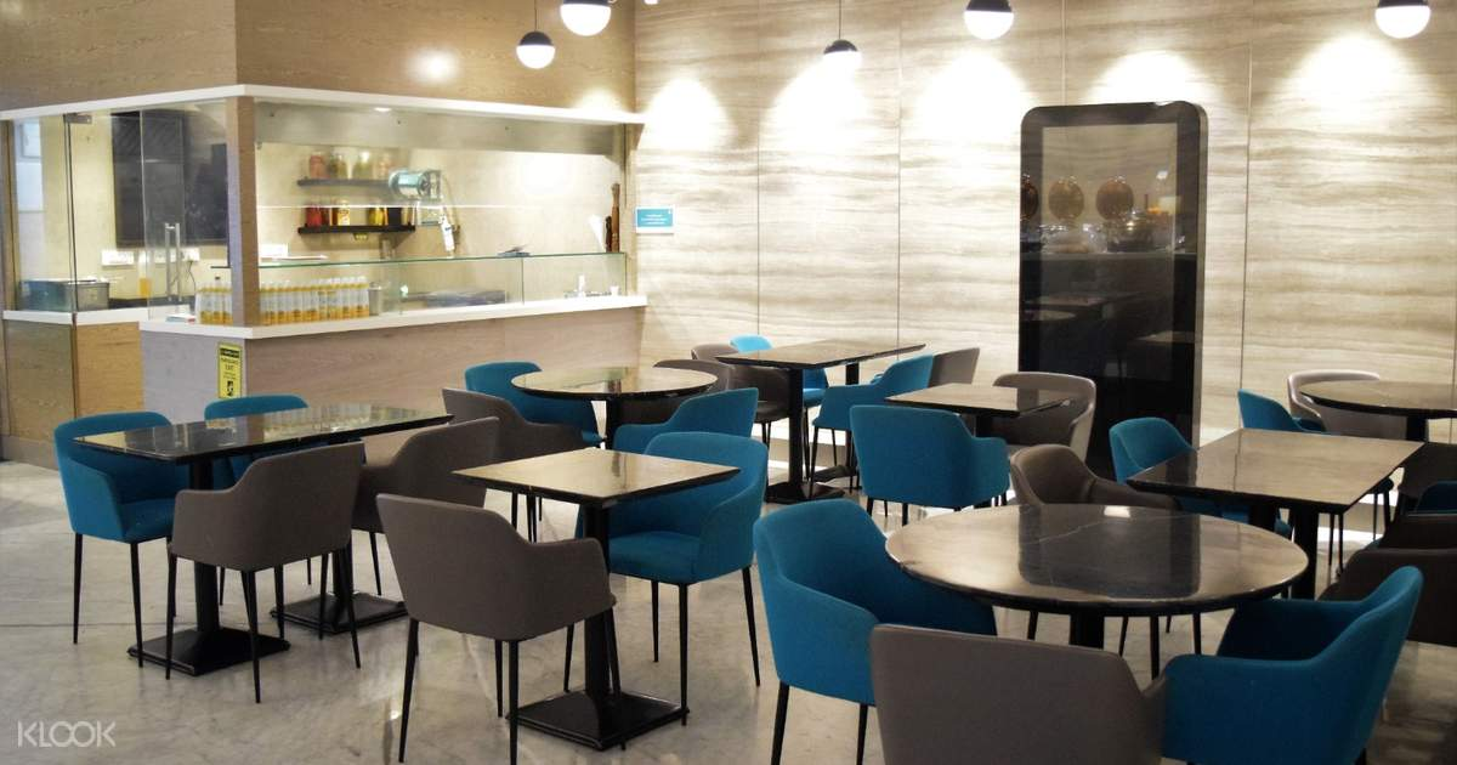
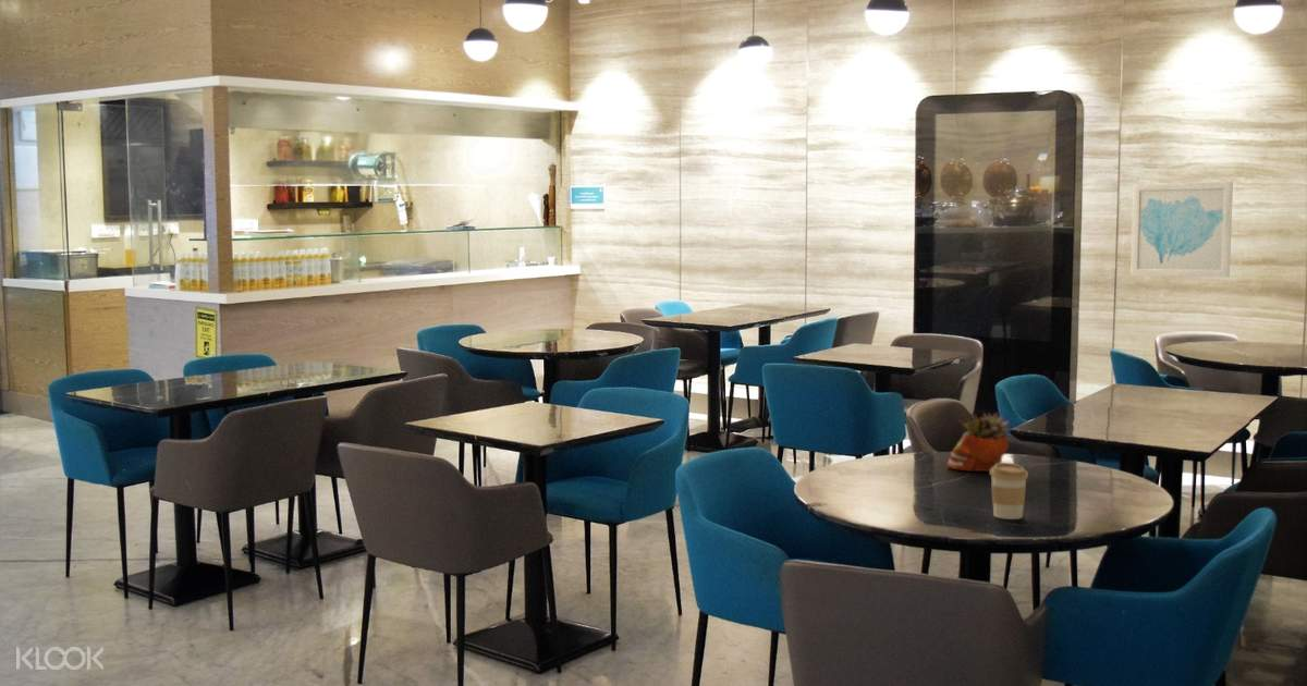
+ succulent planter (978, 440)
+ wall art (1180, 230)
+ coffee cup (1009, 490)
